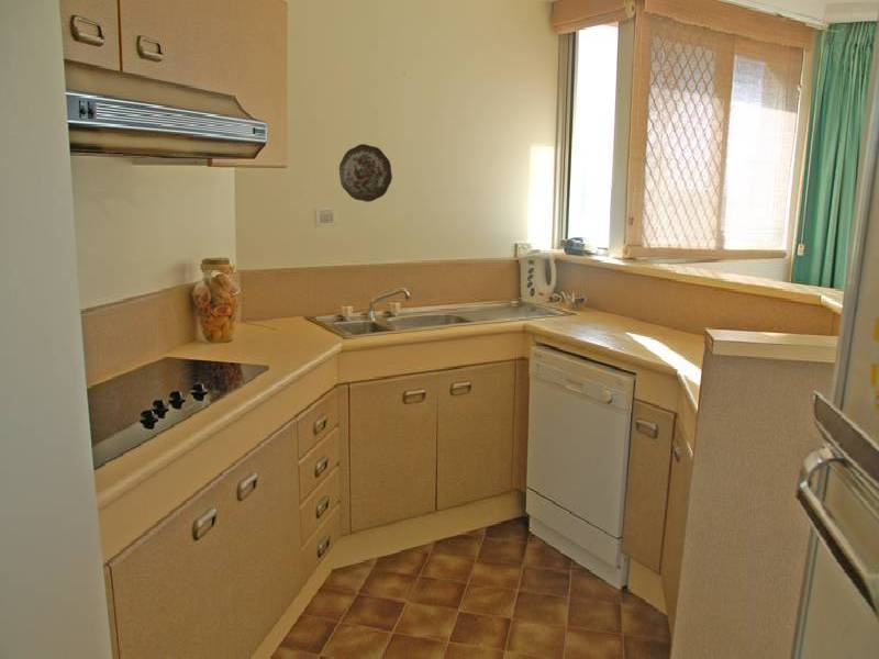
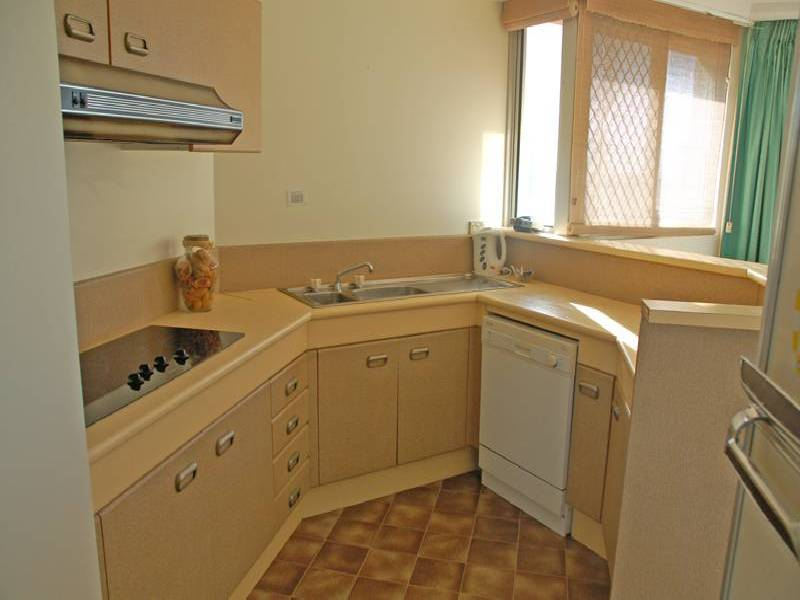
- decorative plate (365, 172)
